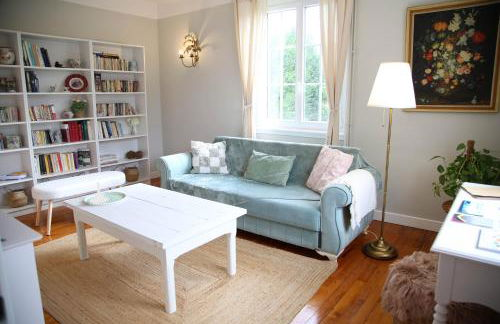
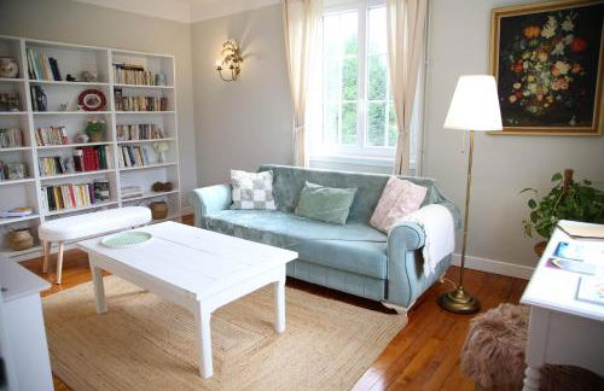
- candle holder (98, 190)
